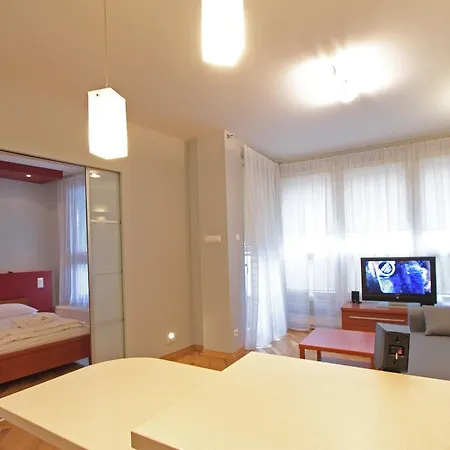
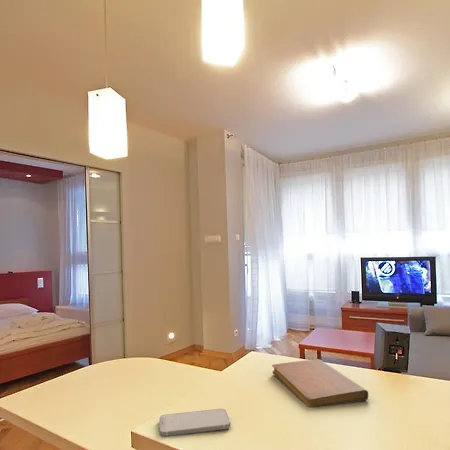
+ smartphone (194, 421)
+ notebook (315, 380)
